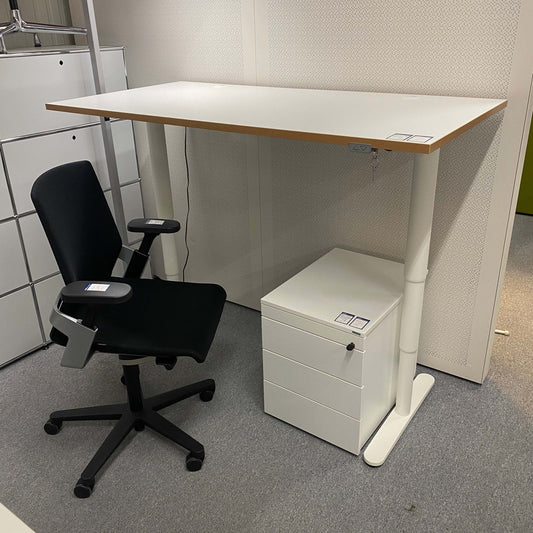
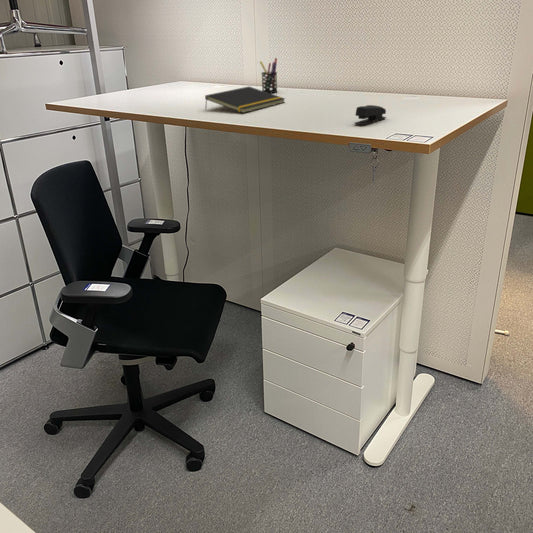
+ pen holder (271, 75)
+ notepad (246, 98)
+ stapler (370, 112)
